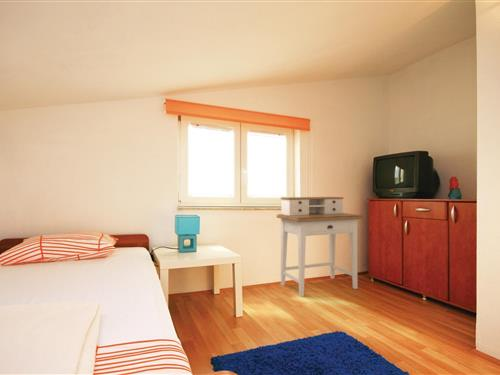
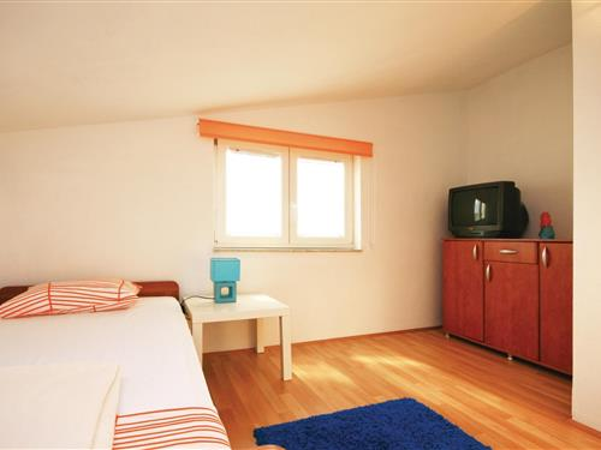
- desk (319, 234)
